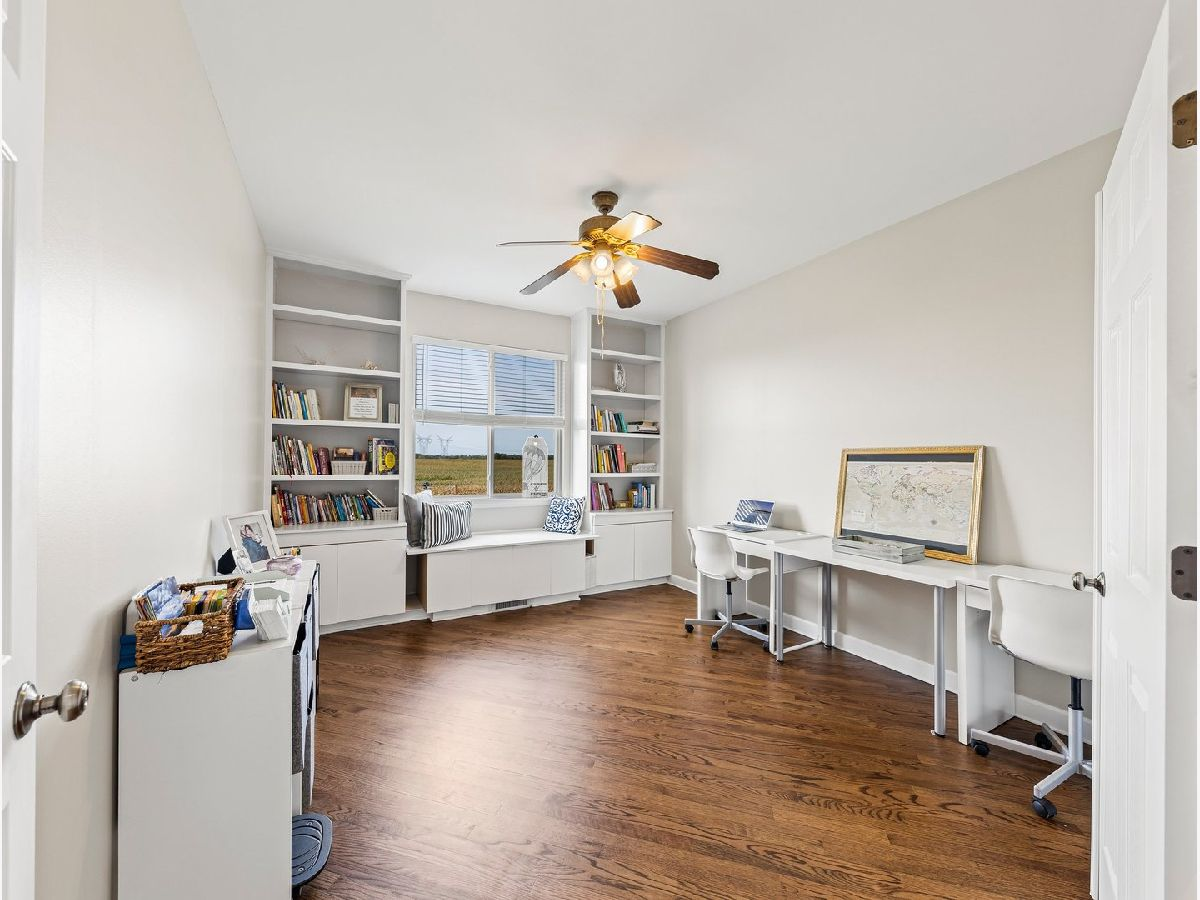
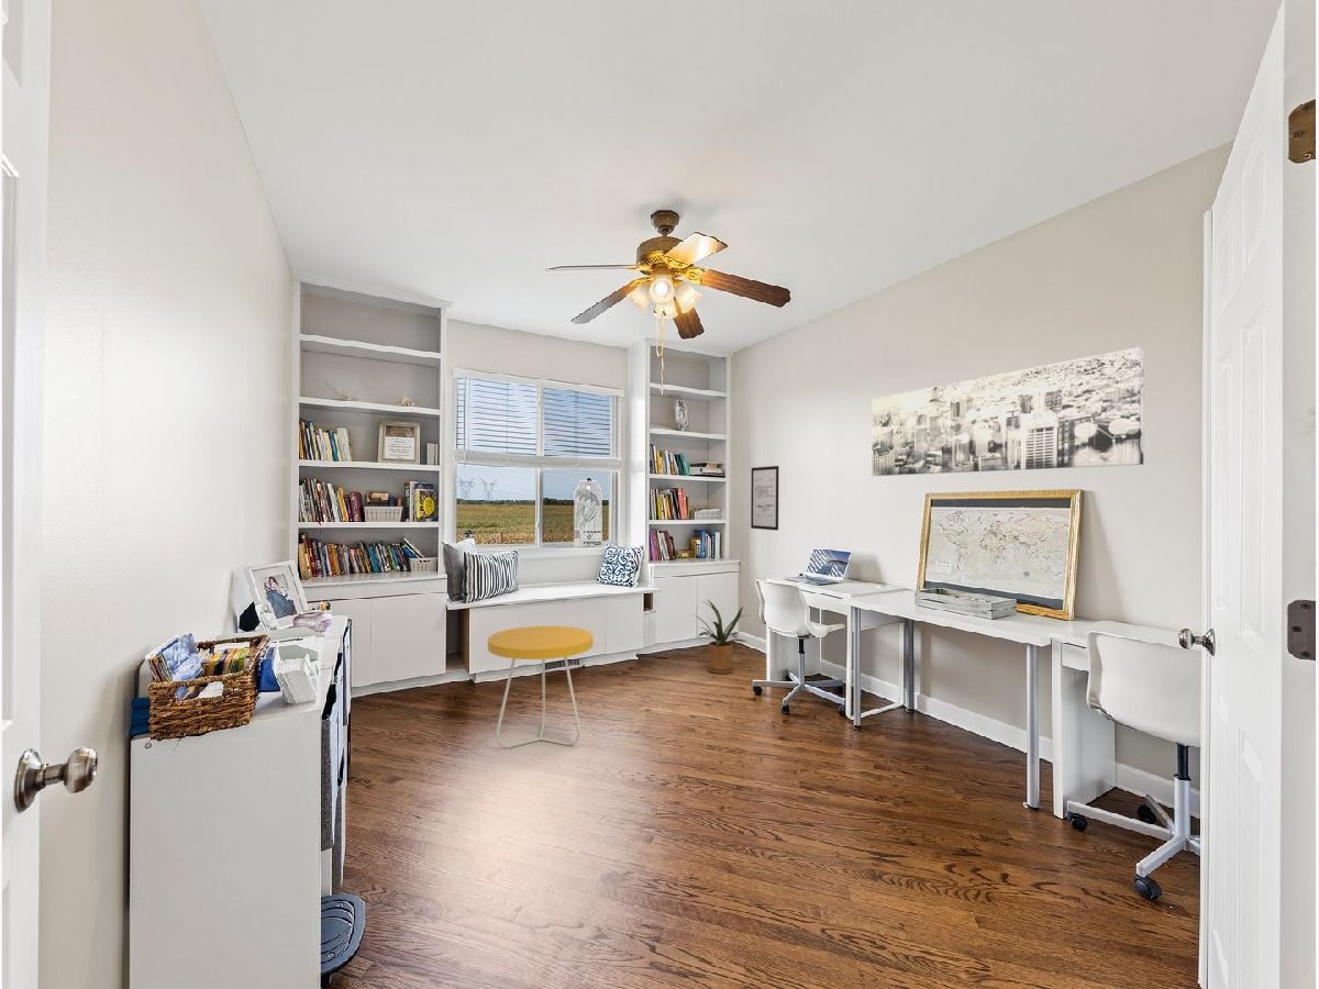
+ wall art (764, 498)
+ house plant (718, 636)
+ wall art (979, 424)
+ side table (542, 688)
